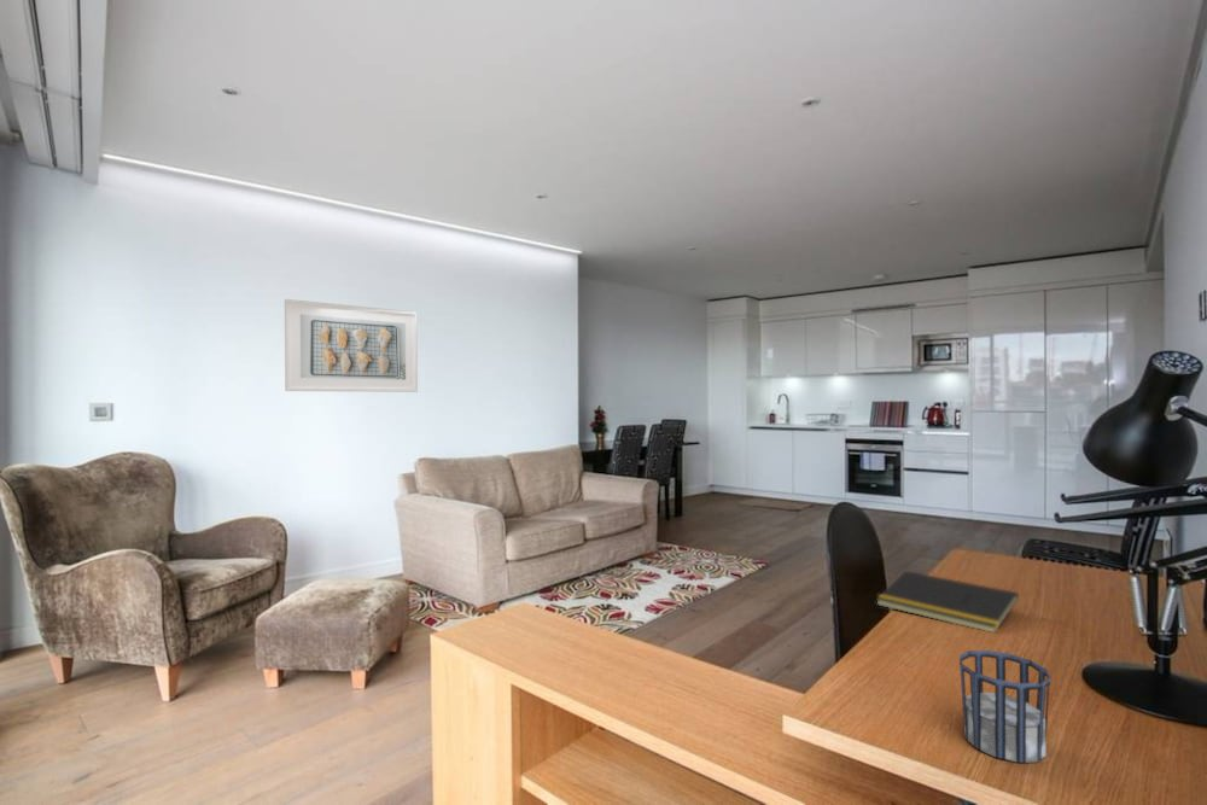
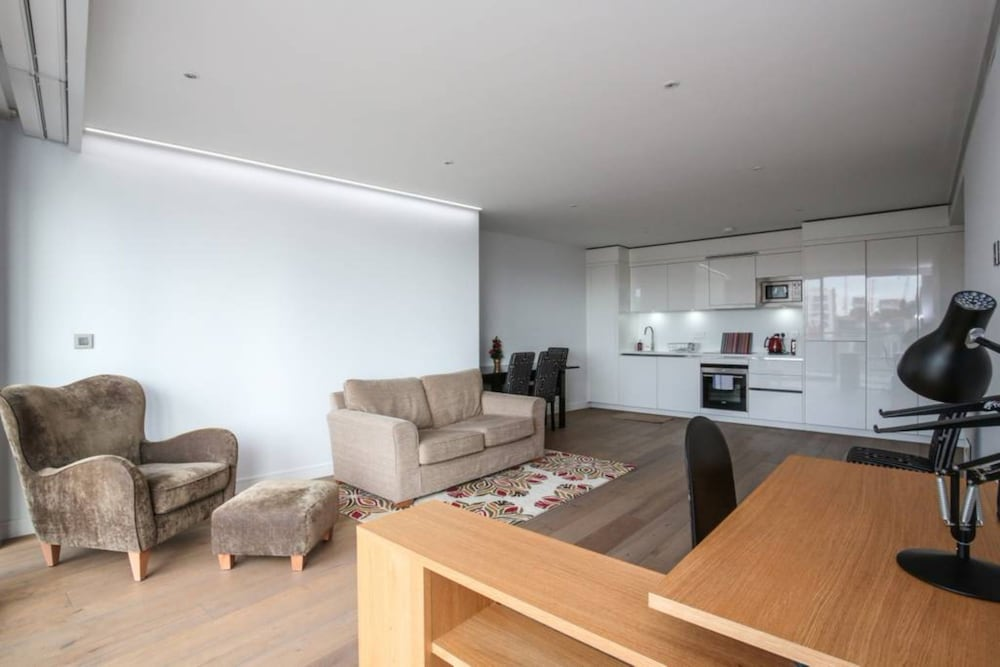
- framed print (355, 349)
- notepad (945, 599)
- cup (1003, 704)
